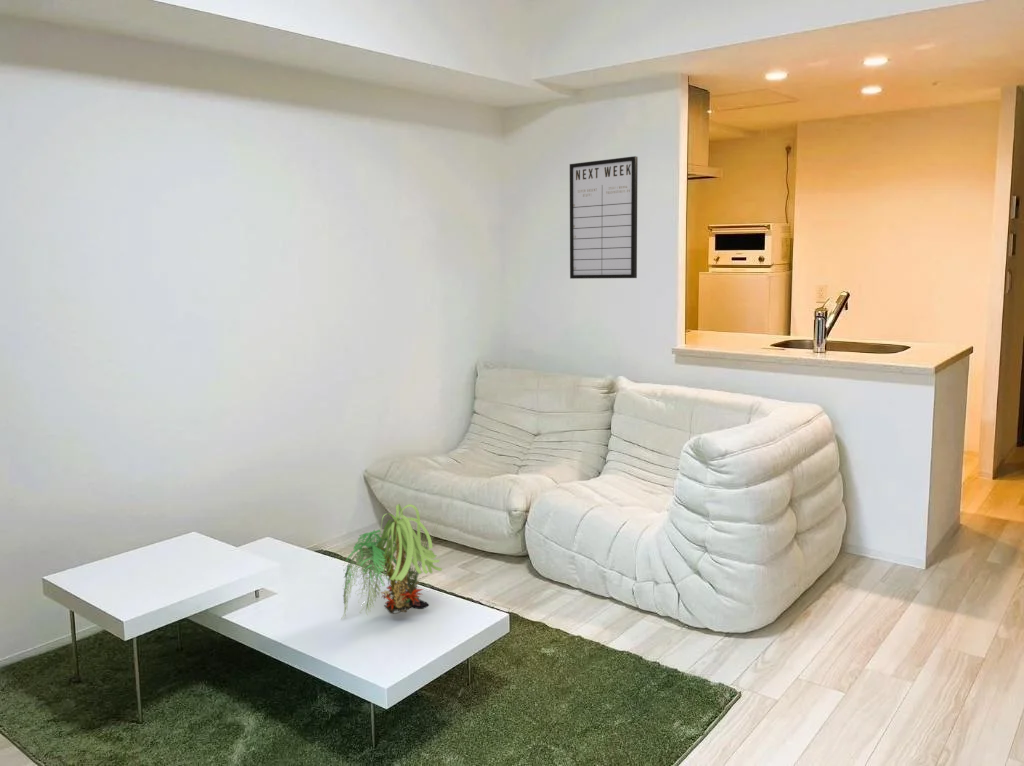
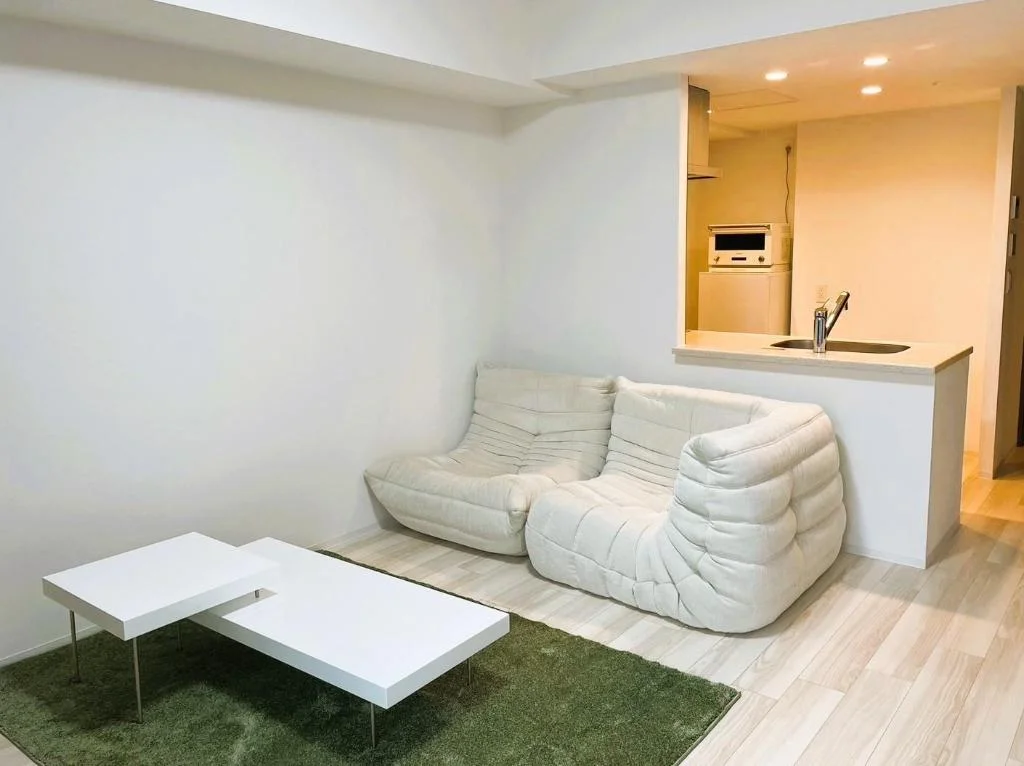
- writing board (602, 219)
- plant (400, 562)
